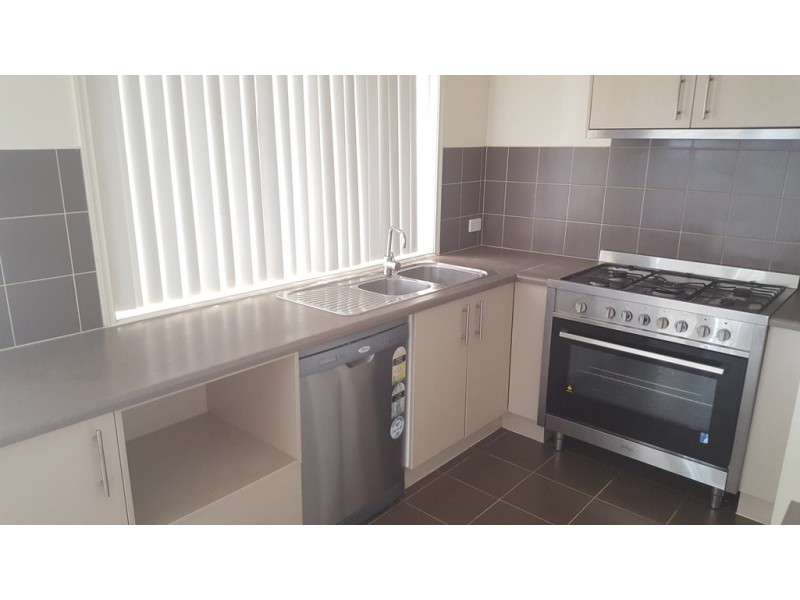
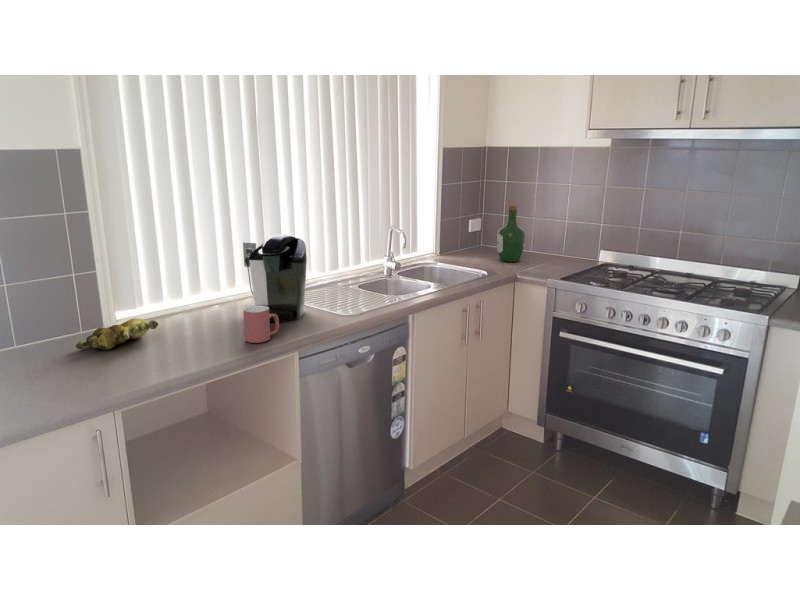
+ wine bottle (511, 233)
+ mug (262, 322)
+ banana bunch (119, 335)
+ coffee maker (266, 274)
